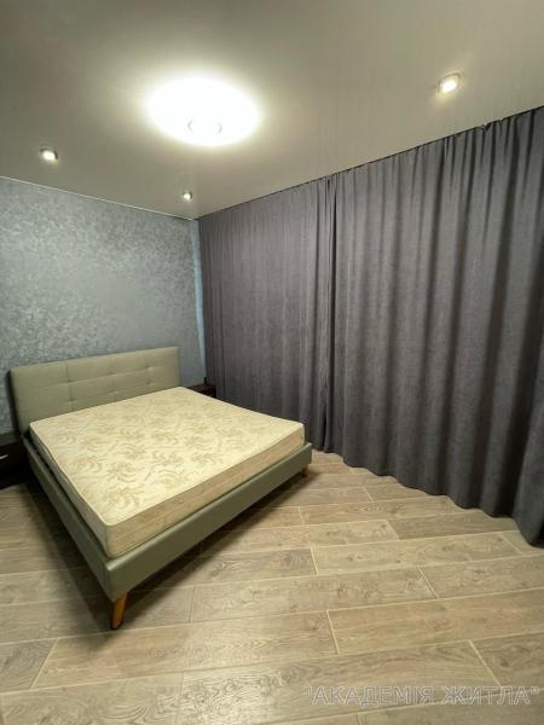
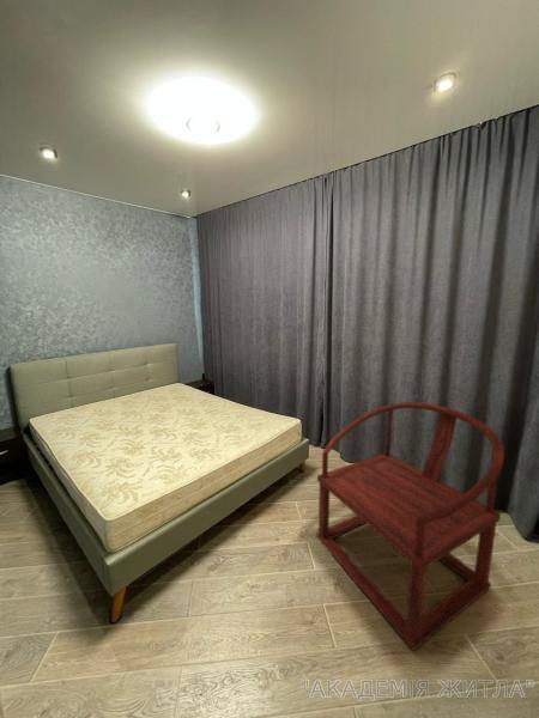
+ armchair (405, 491)
